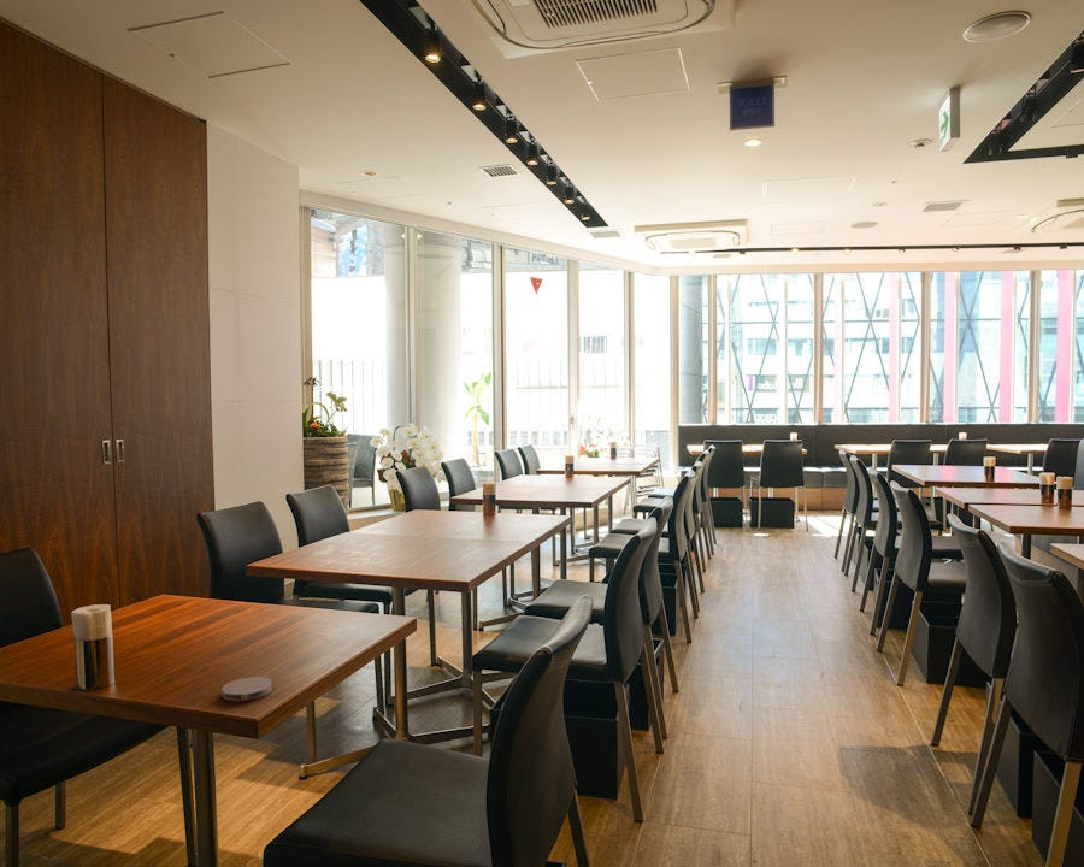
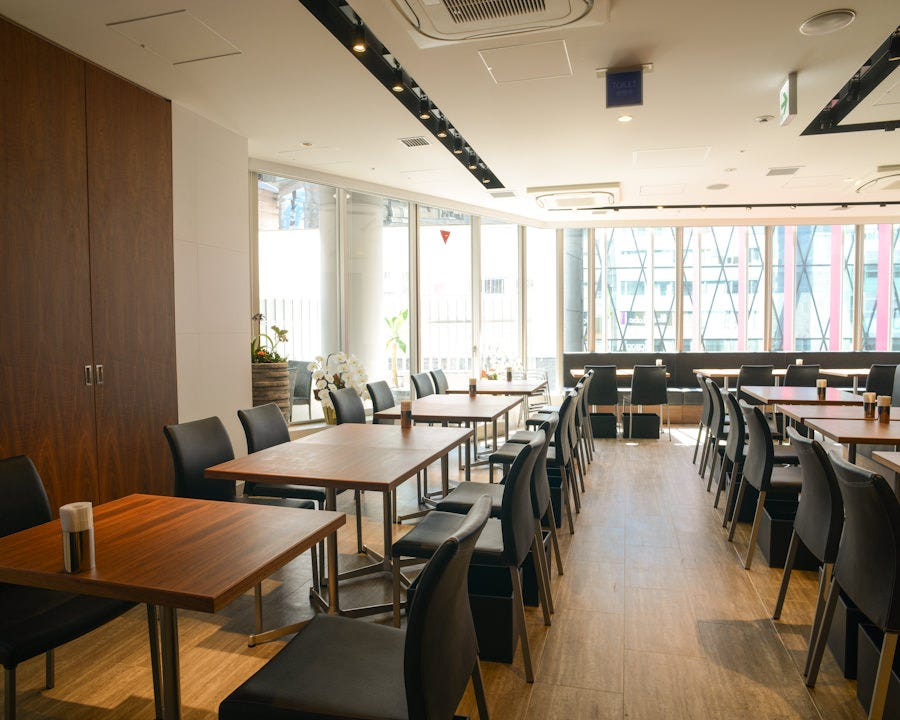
- coaster (247, 688)
